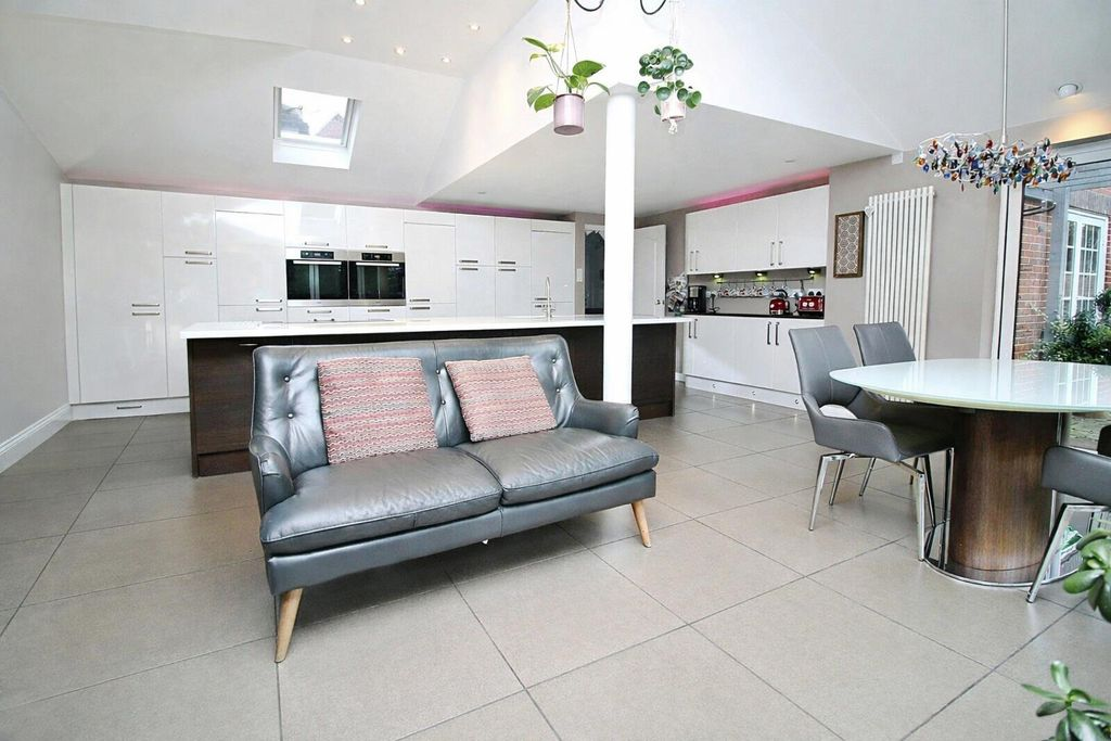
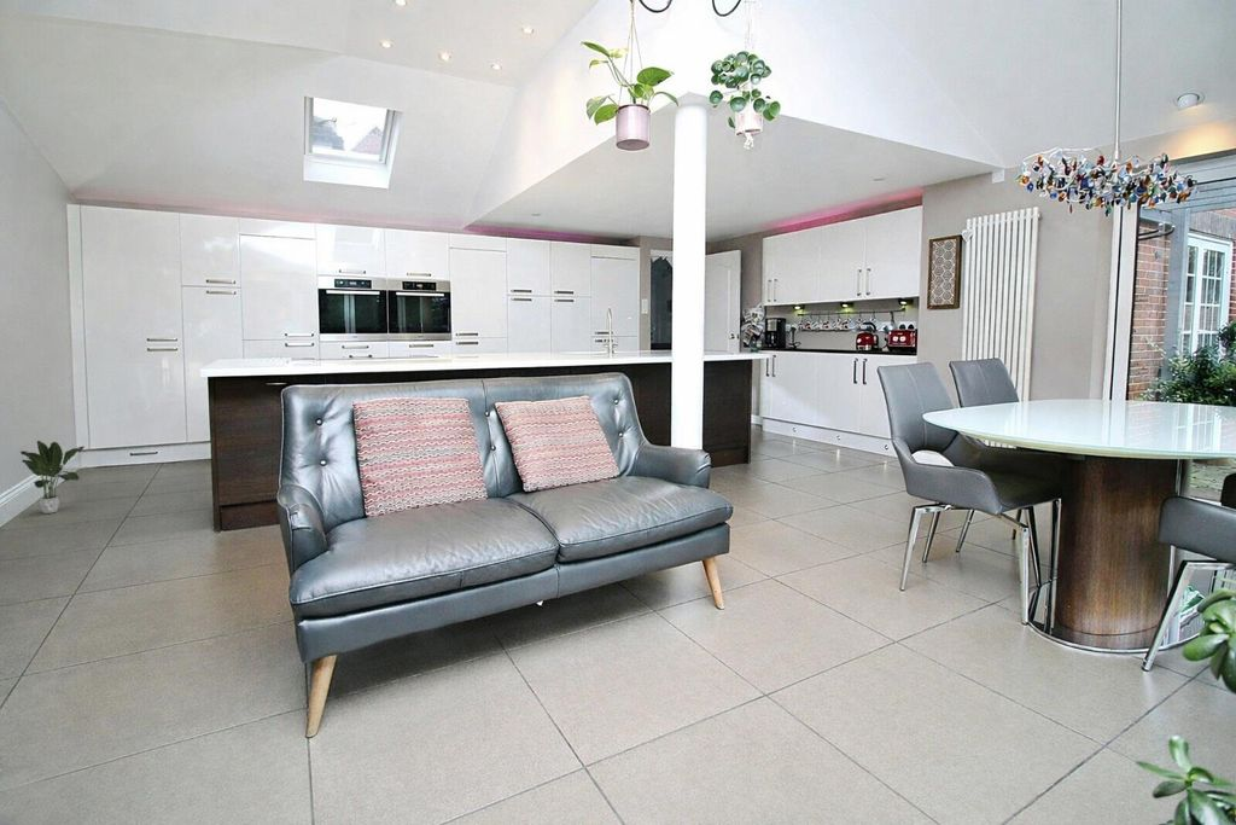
+ potted plant (53, 475)
